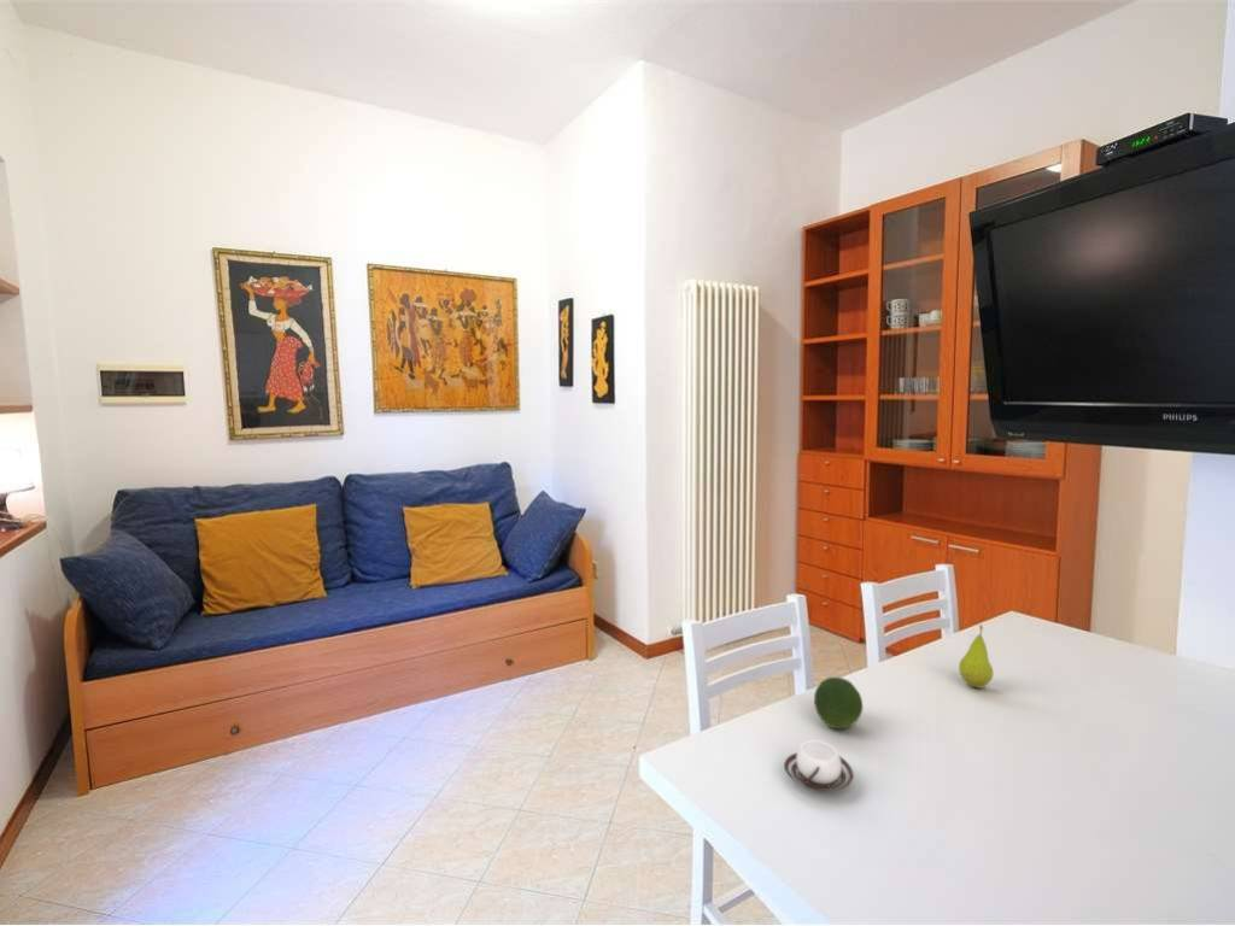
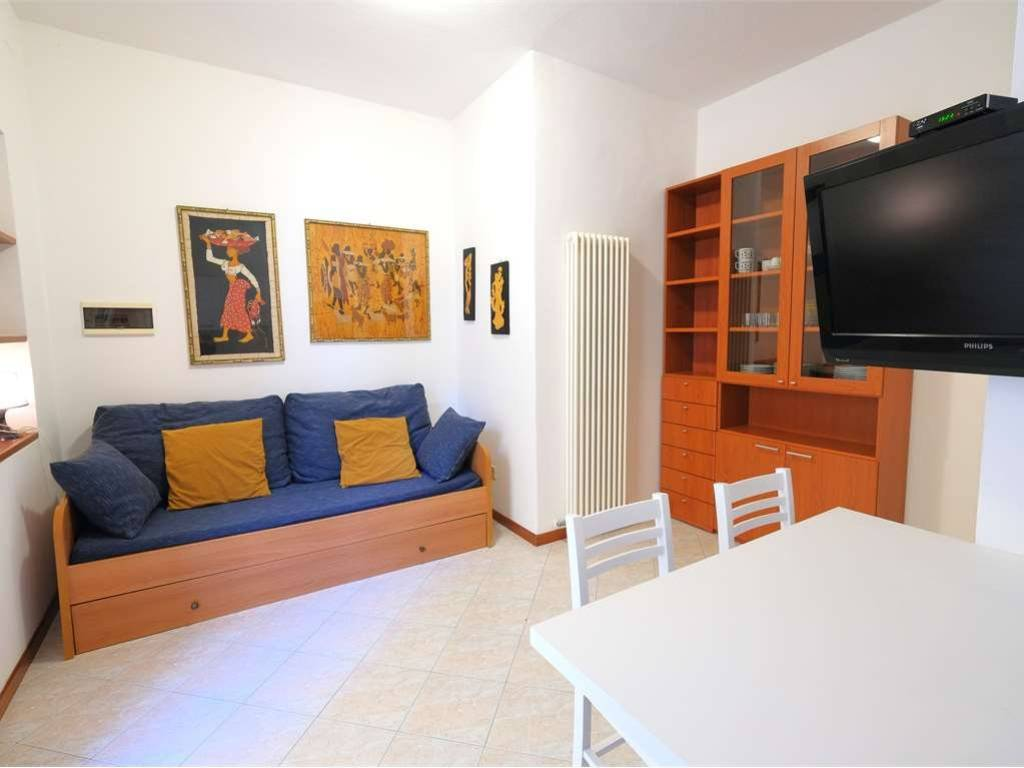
- cup (818, 764)
- fruit (976, 656)
- fruit (837, 702)
